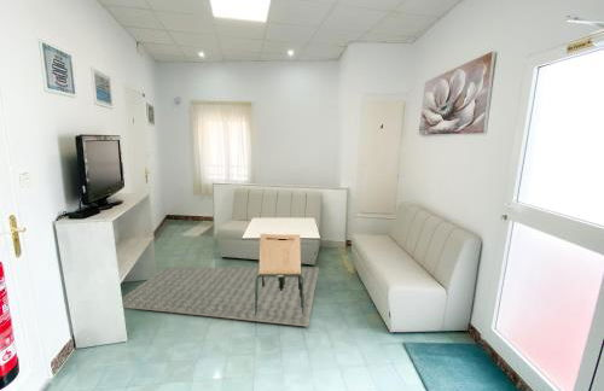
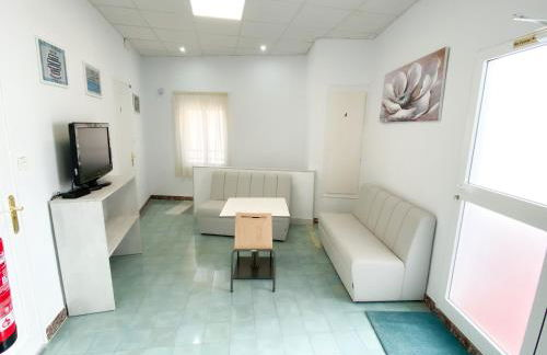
- rug (231, 282)
